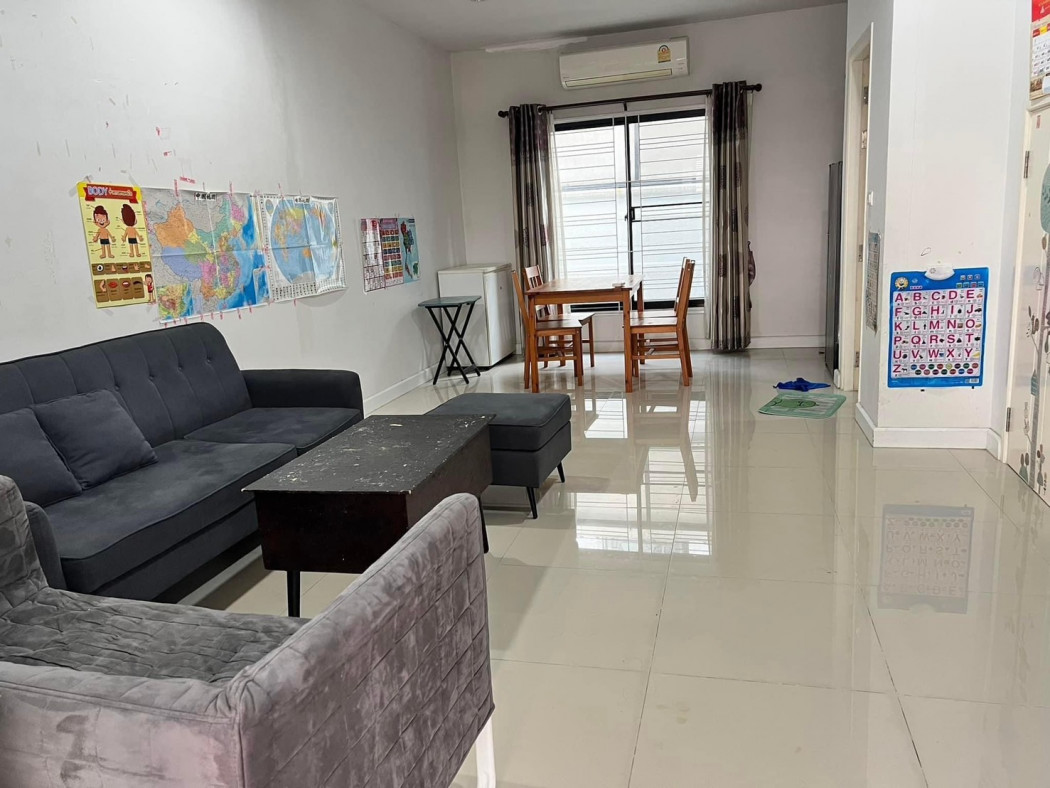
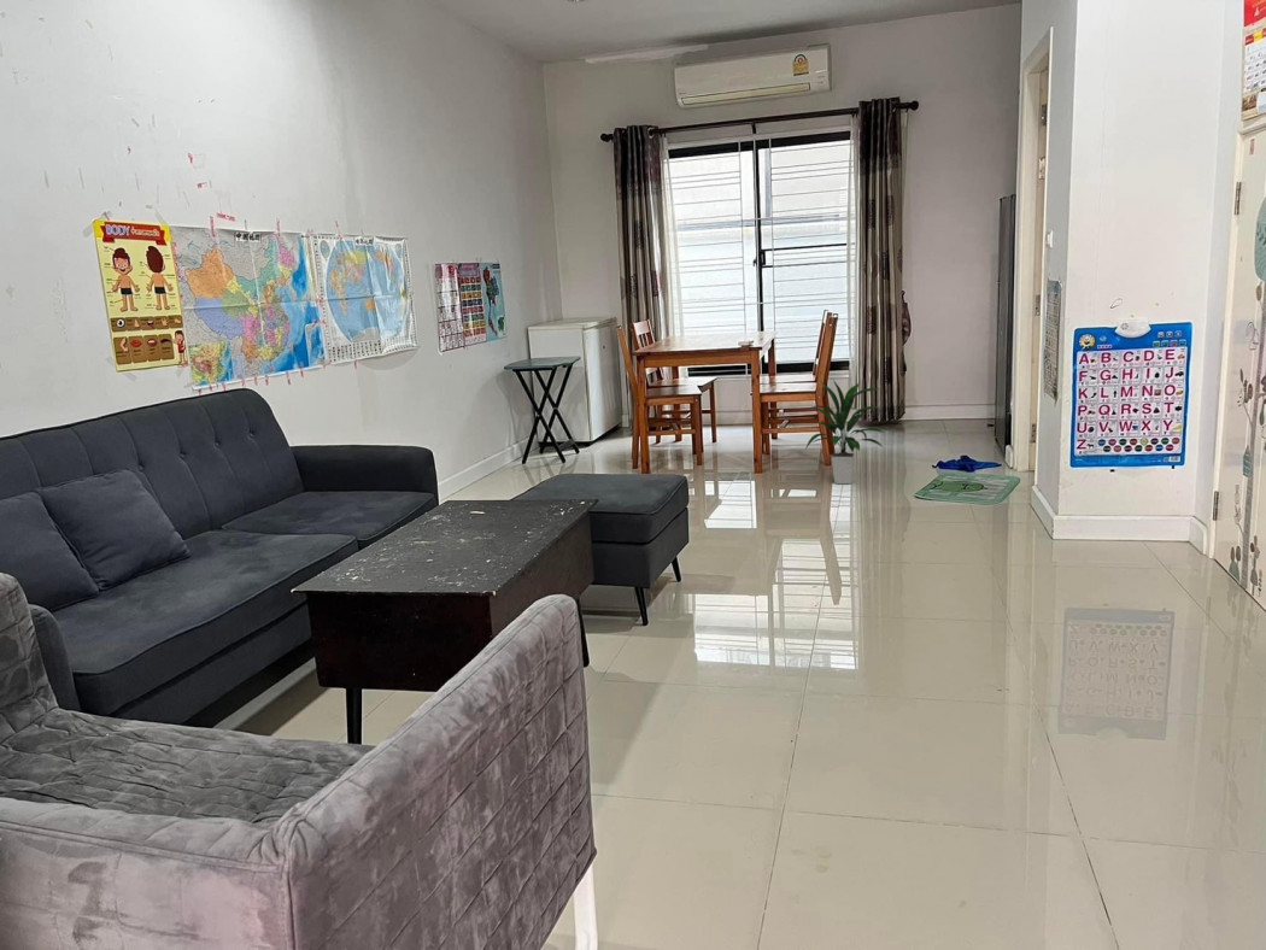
+ indoor plant (844, 429)
